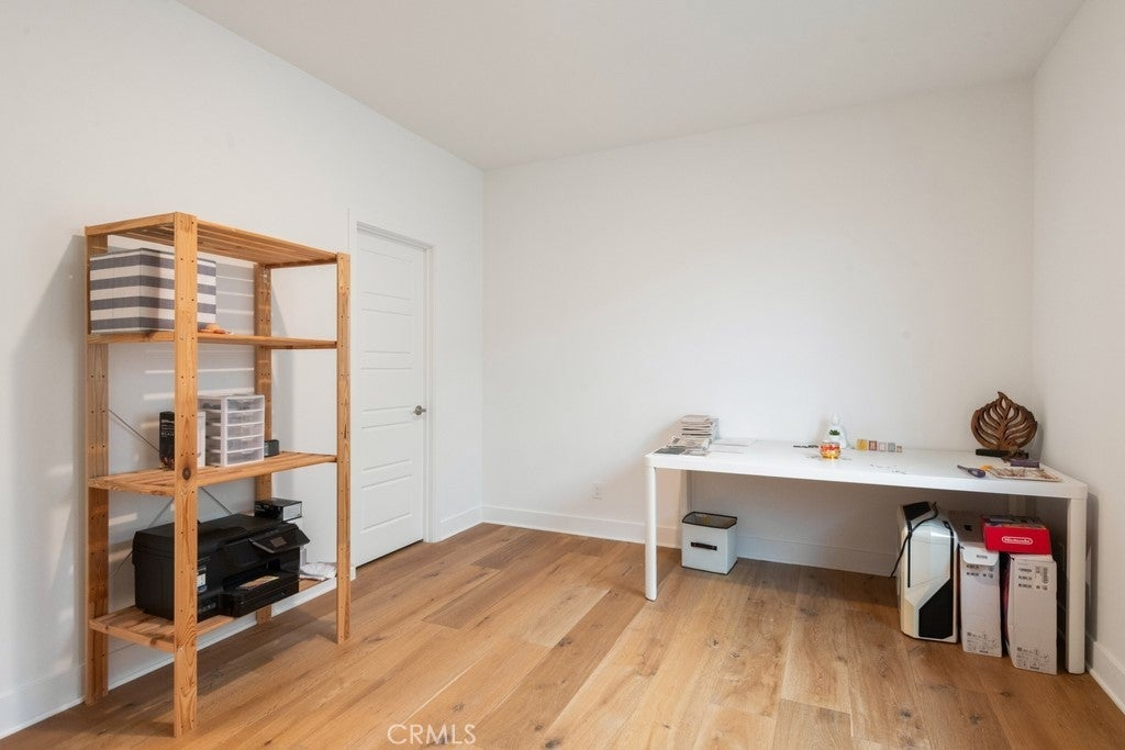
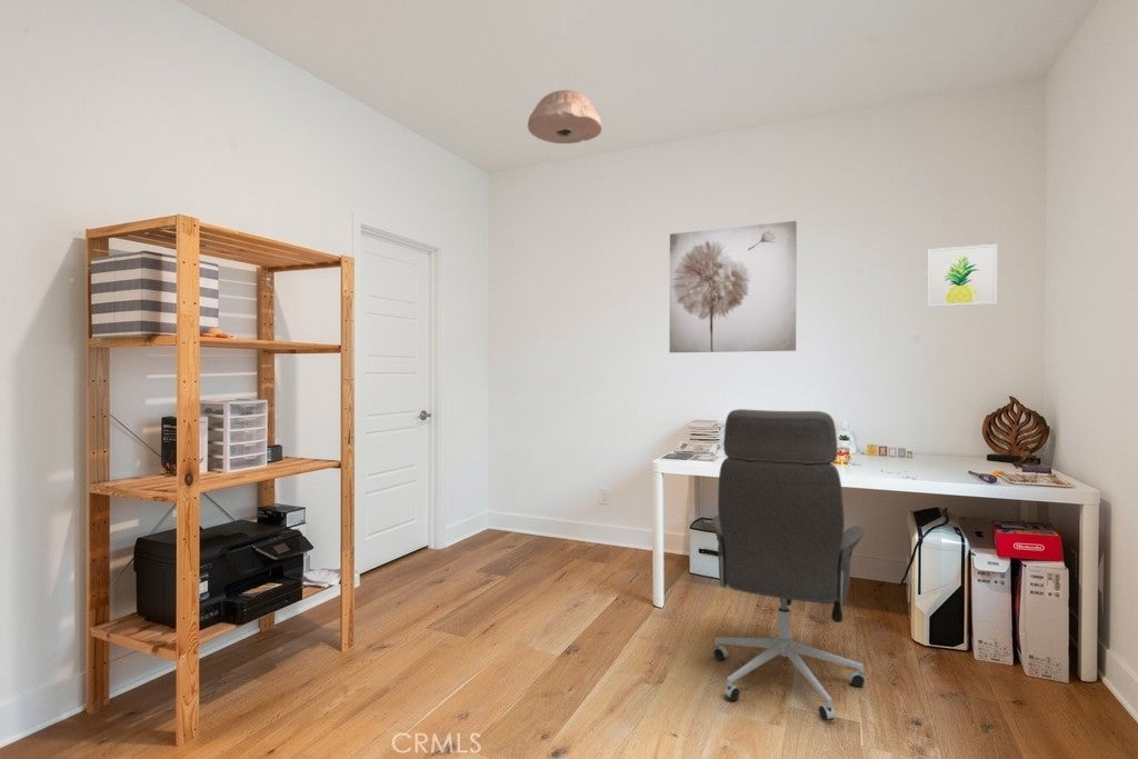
+ wall art (730, 289)
+ ceiling light (565, 116)
+ wall art (961, 276)
+ office chair (783, 546)
